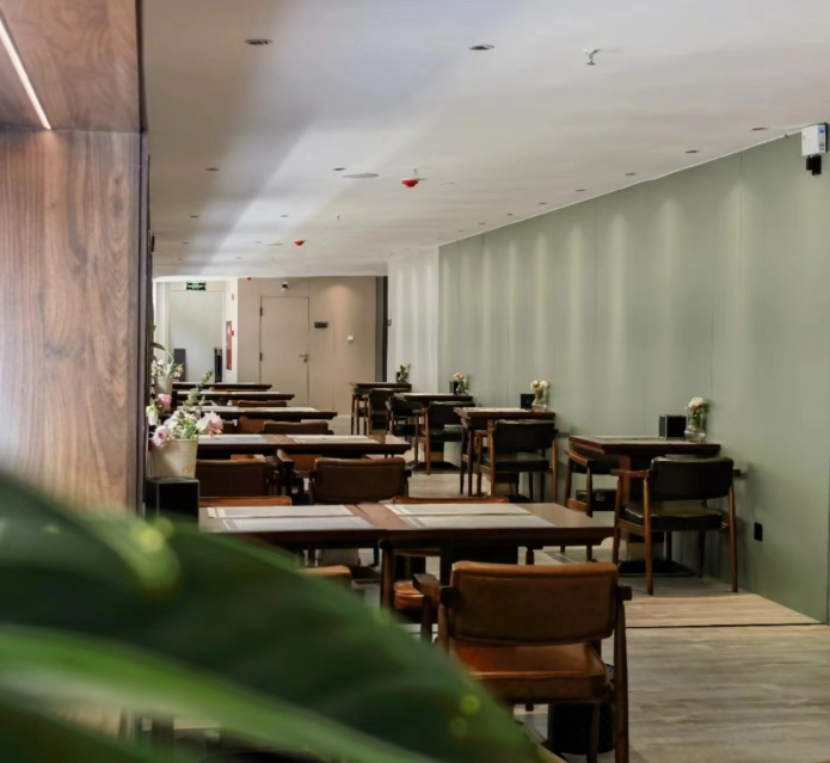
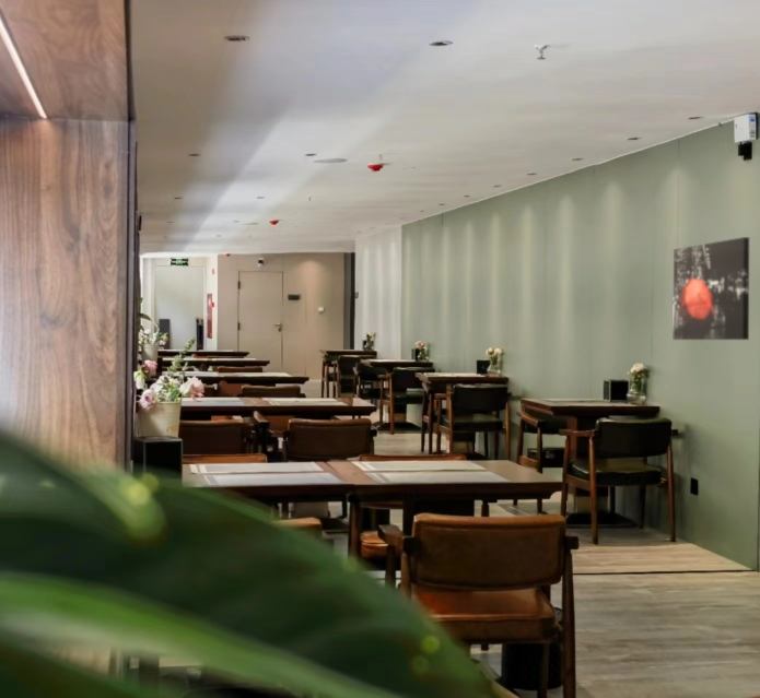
+ wall art (709, 292)
